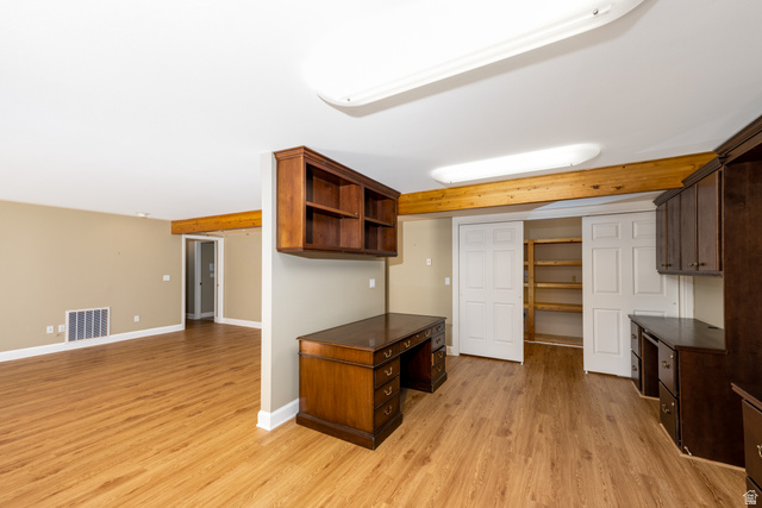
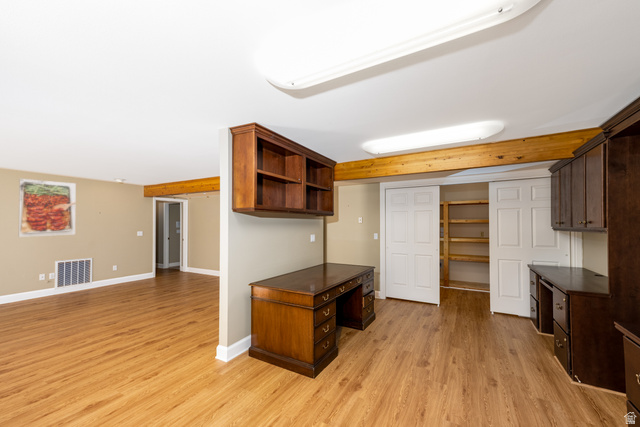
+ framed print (49, 208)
